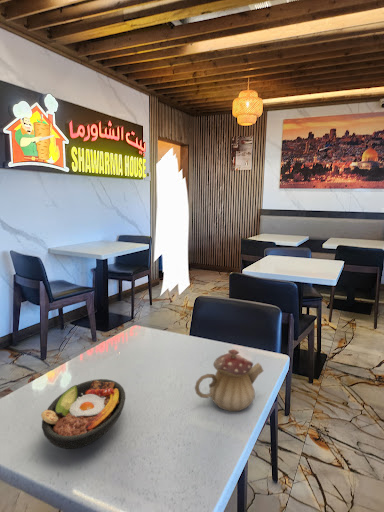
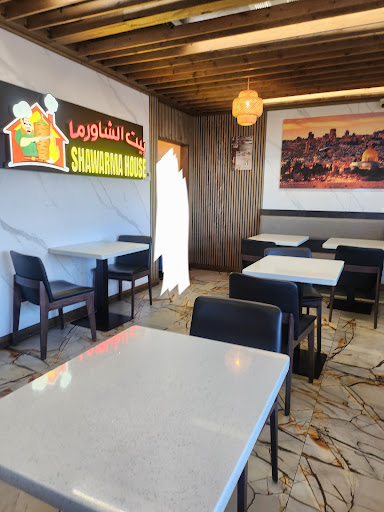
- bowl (86, 413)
- teapot (229, 375)
